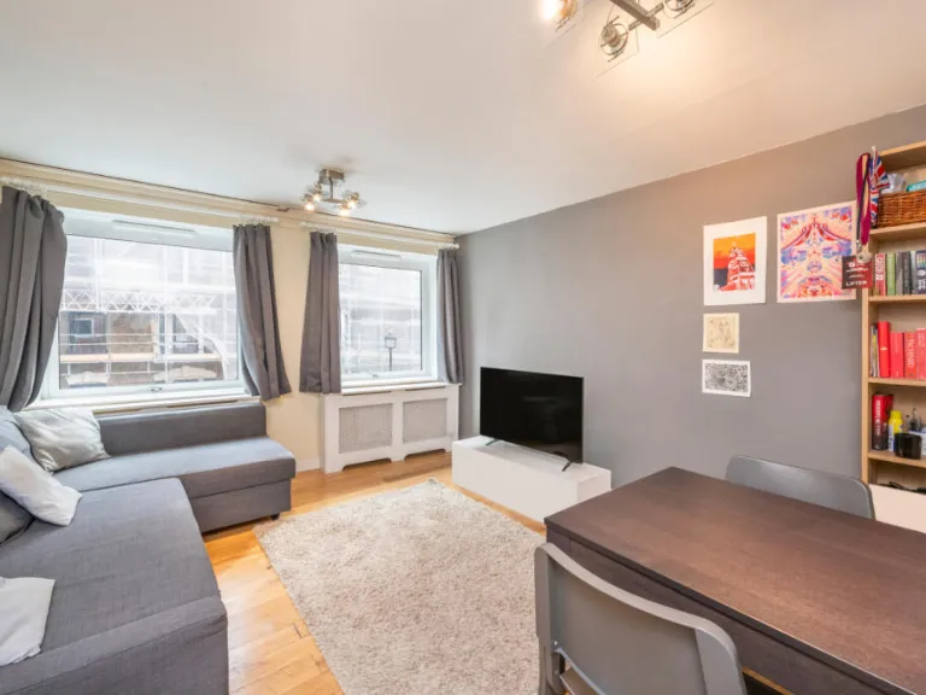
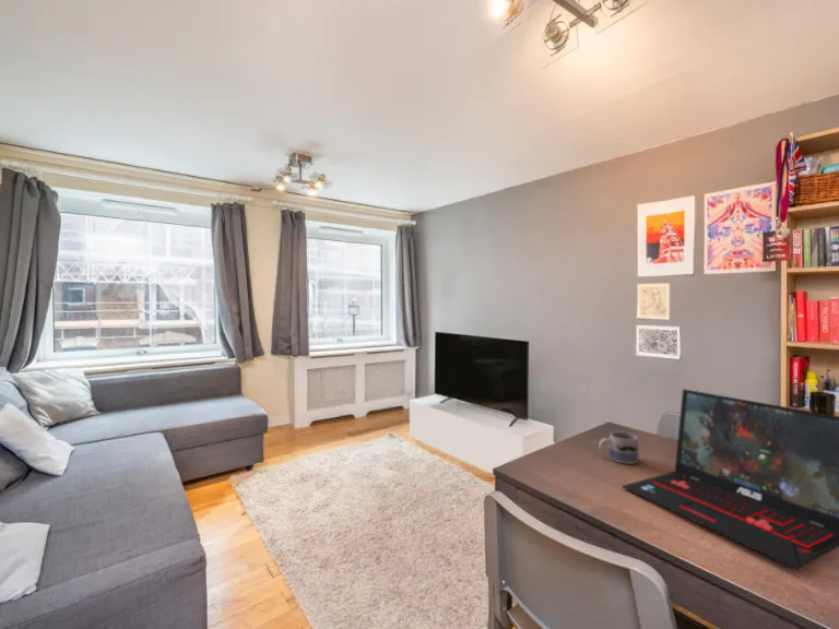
+ laptop (726, 459)
+ mug (618, 447)
